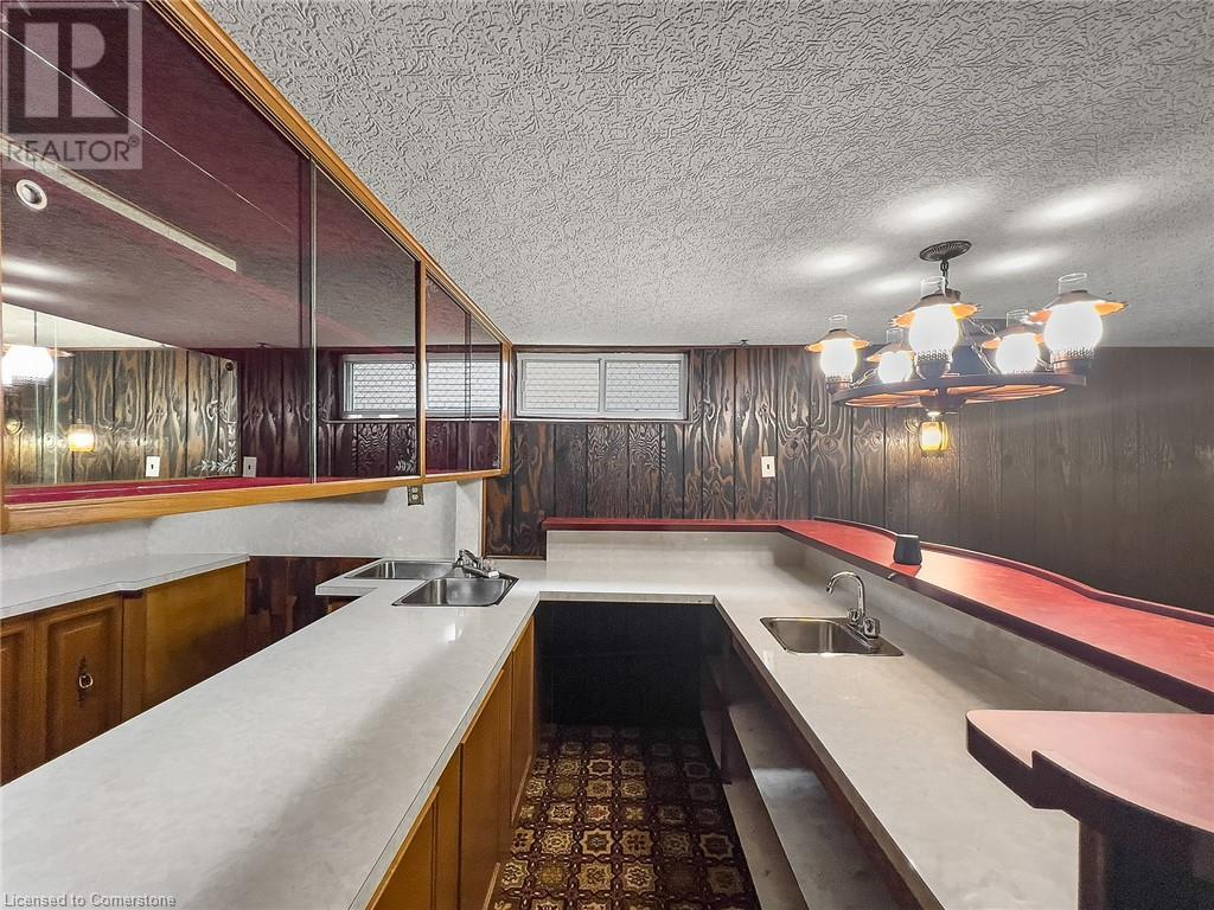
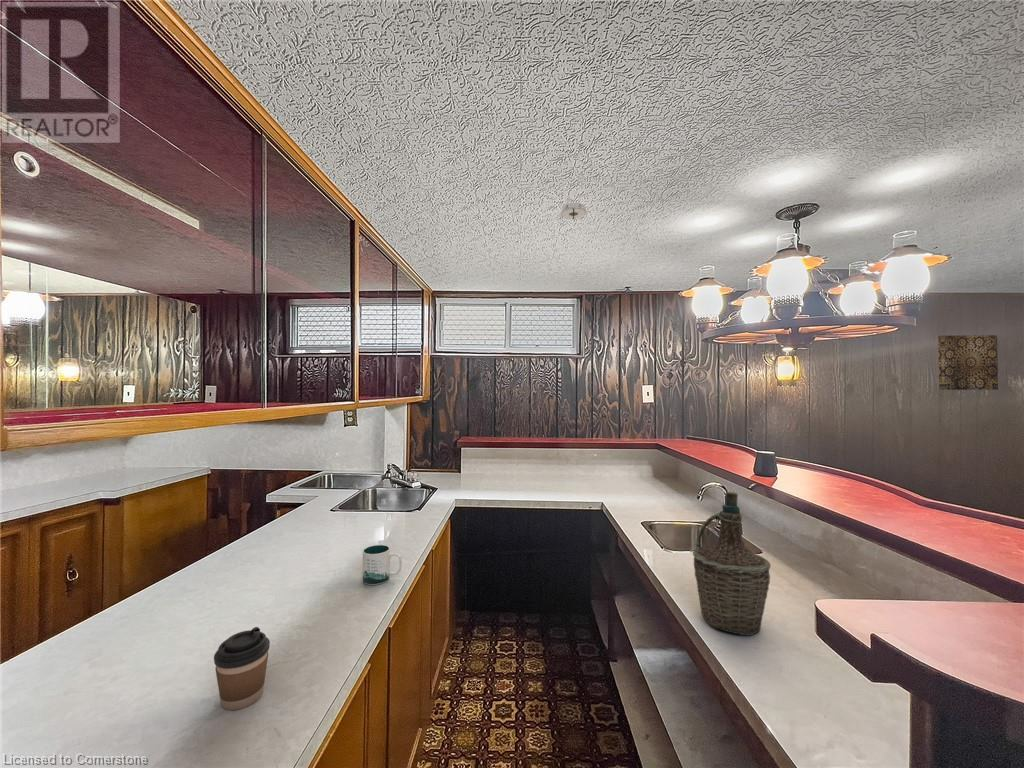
+ smoke detector (572, 211)
+ wall art (967, 362)
+ coffee cup (242, 665)
+ bottle (729, 556)
+ mug (382, 564)
